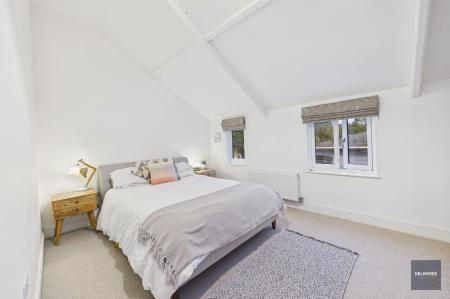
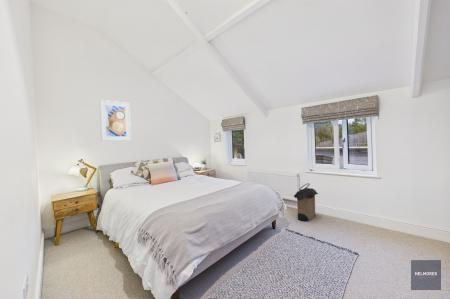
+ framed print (116, 121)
+ laundry hamper (305, 199)
